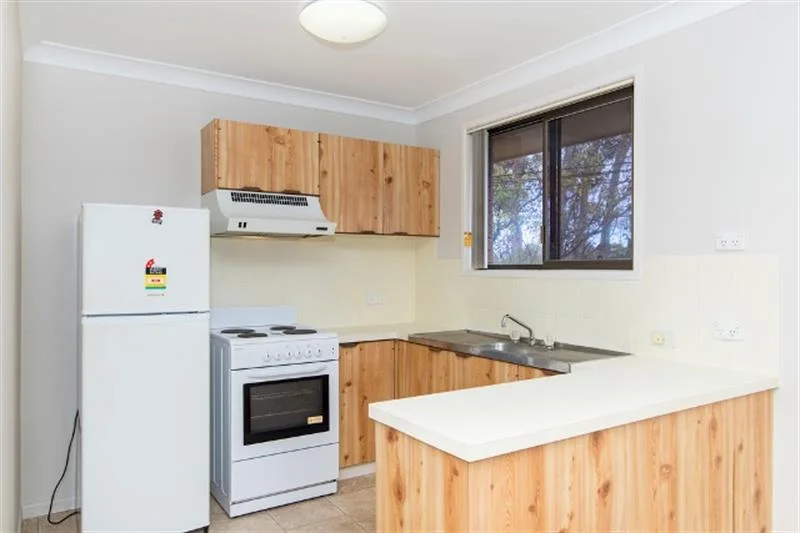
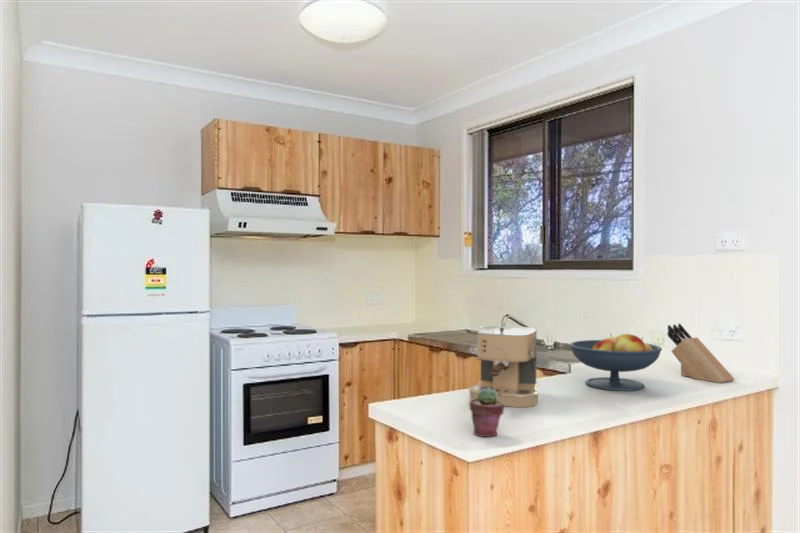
+ potted succulent (486, 410)
+ fruit bowl (614, 358)
+ coffee maker (504, 362)
+ knife block (697, 351)
